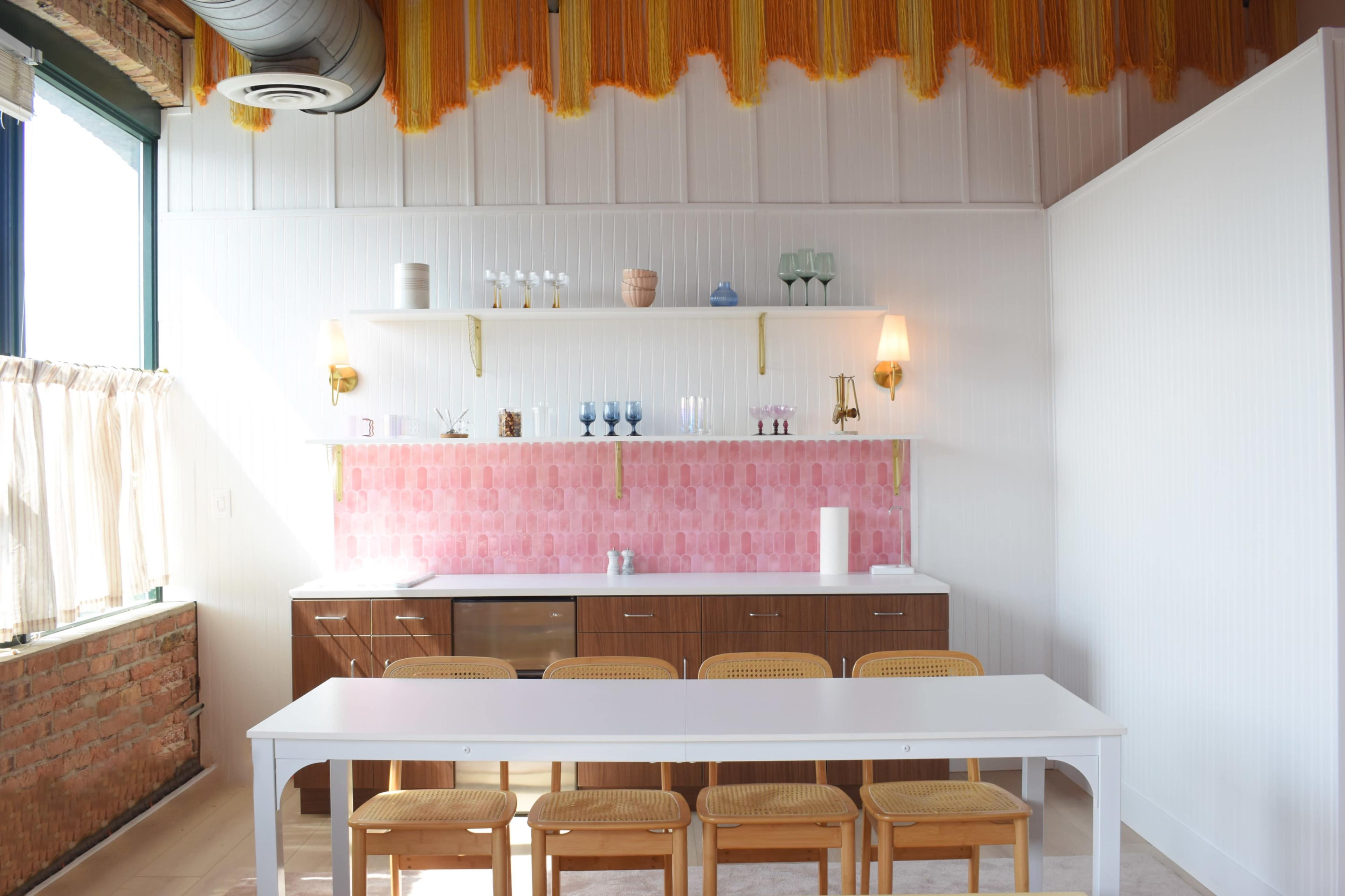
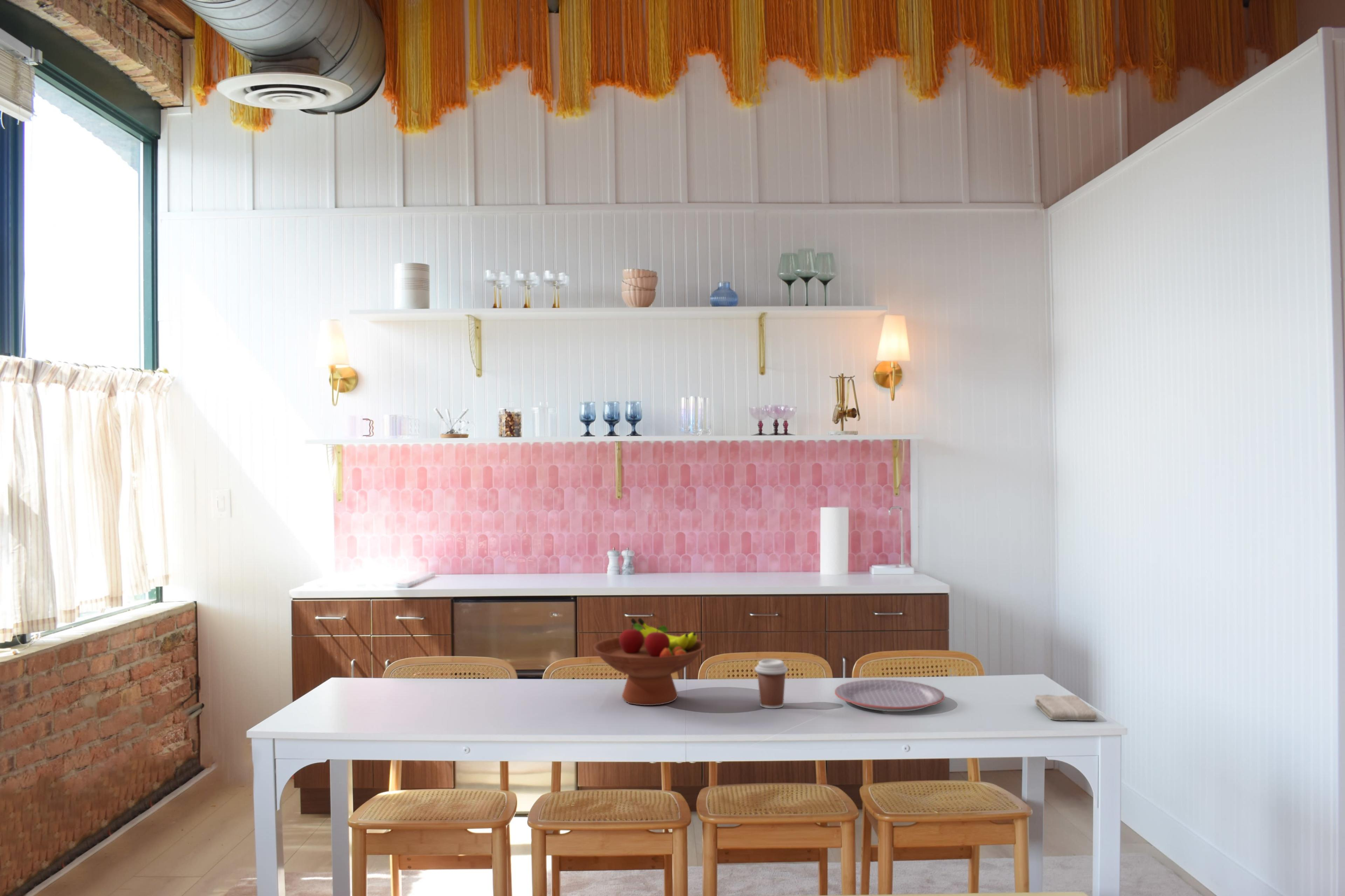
+ coffee cup (771, 683)
+ washcloth (1064, 707)
+ fruit bowl (649, 661)
+ plate (889, 697)
